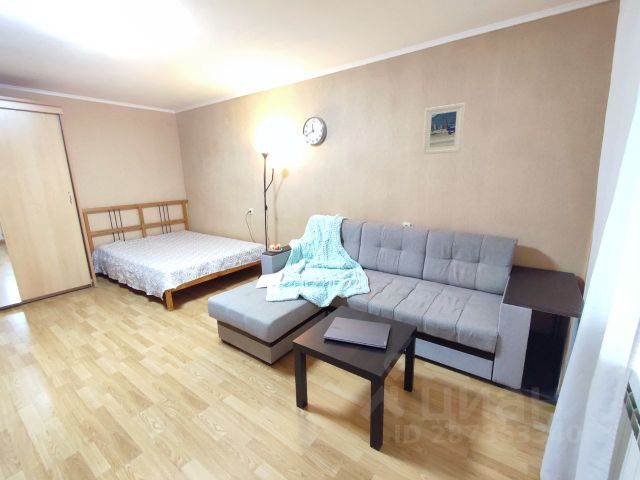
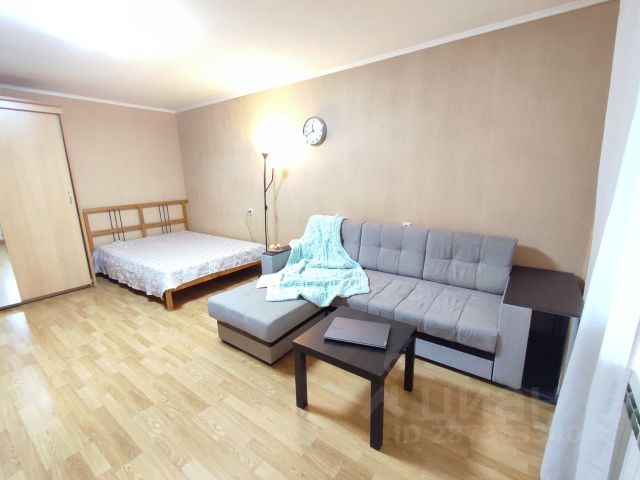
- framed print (442, 129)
